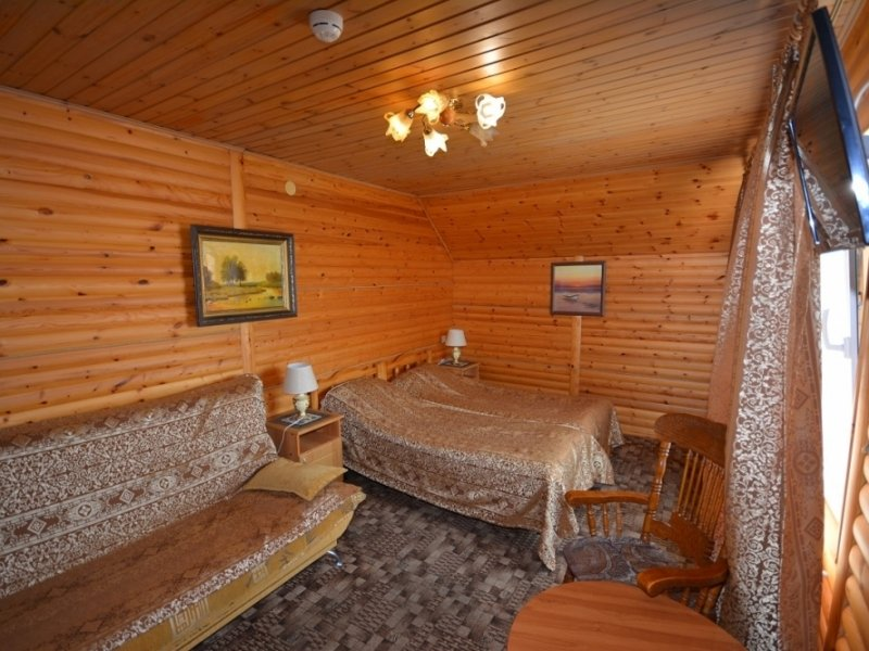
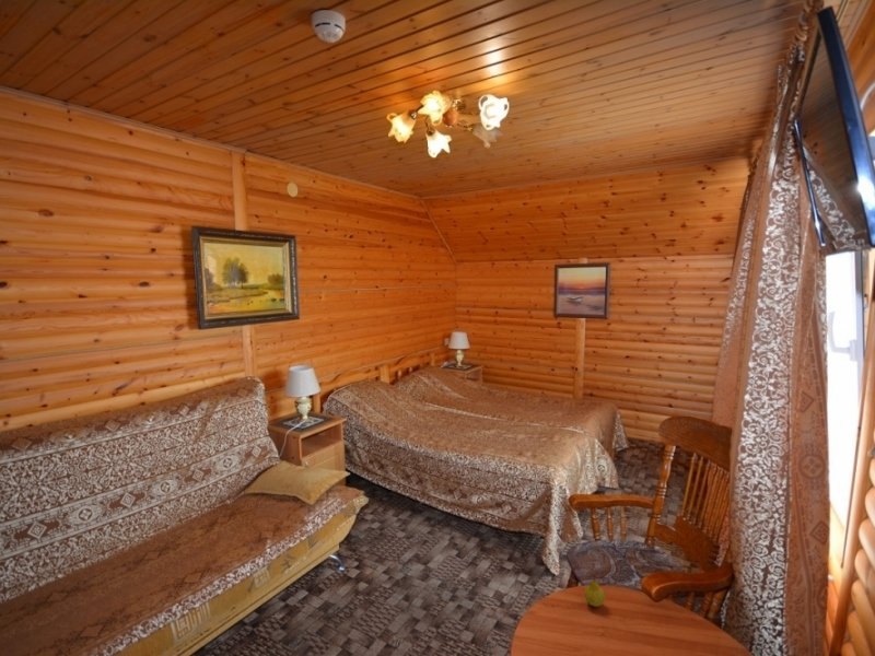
+ fruit (594, 588)
